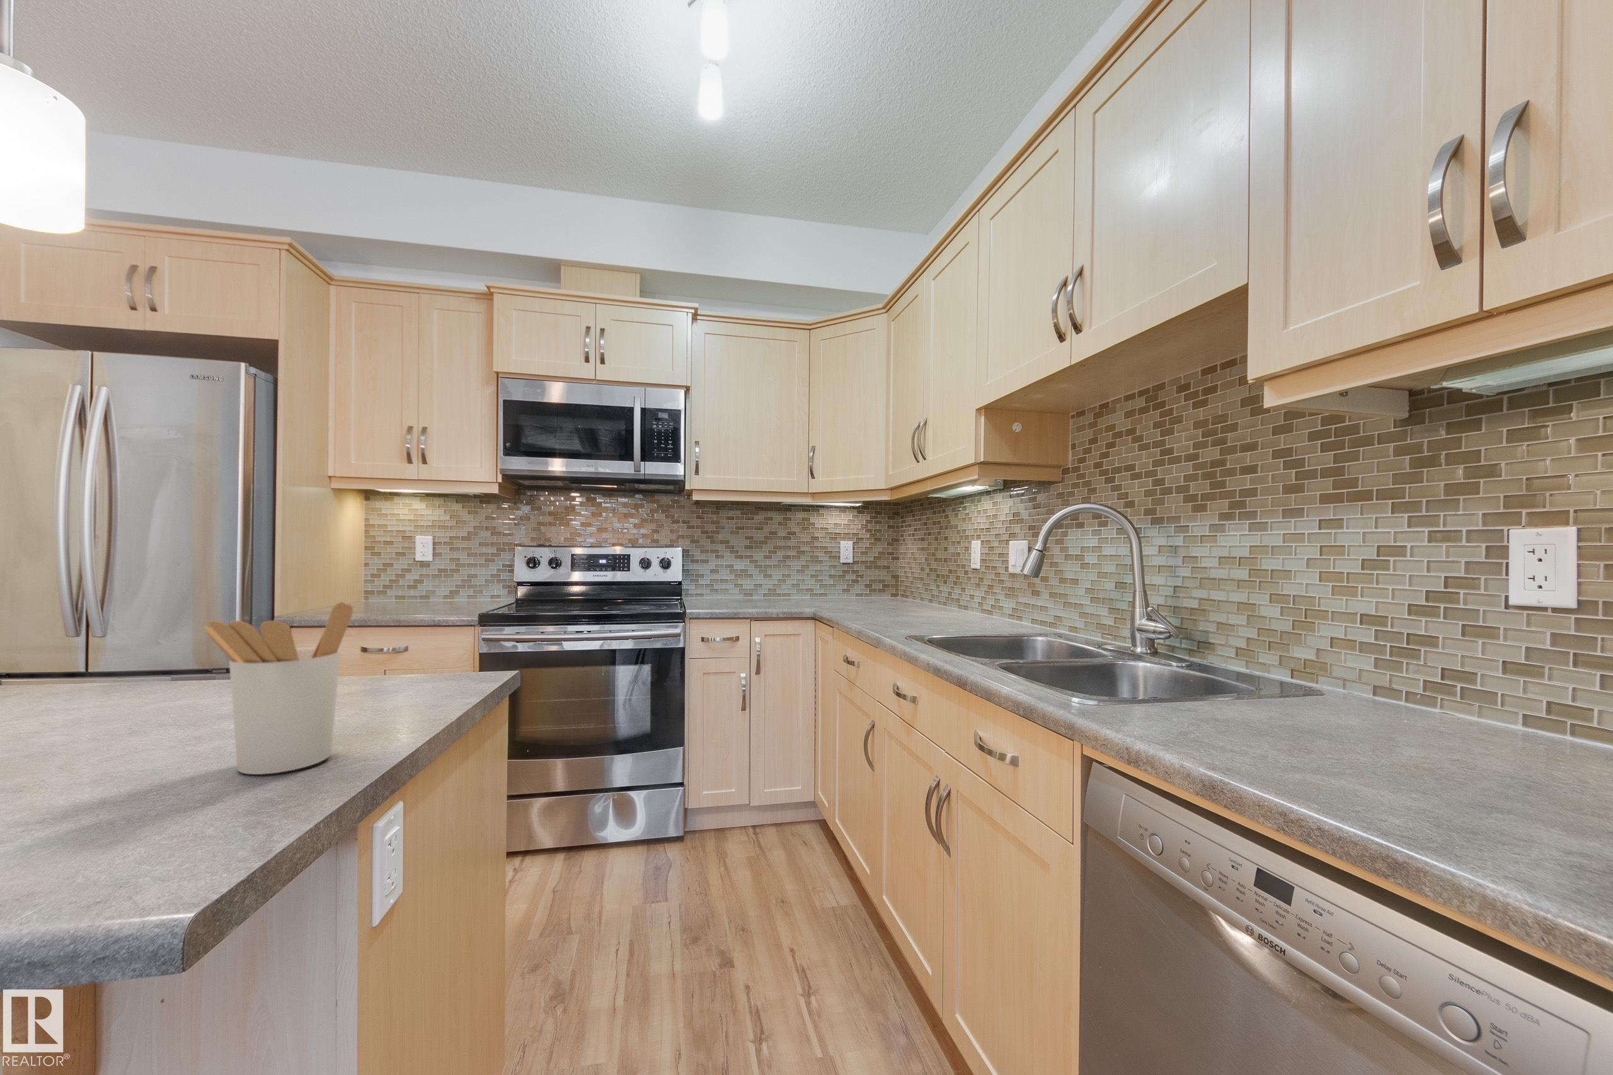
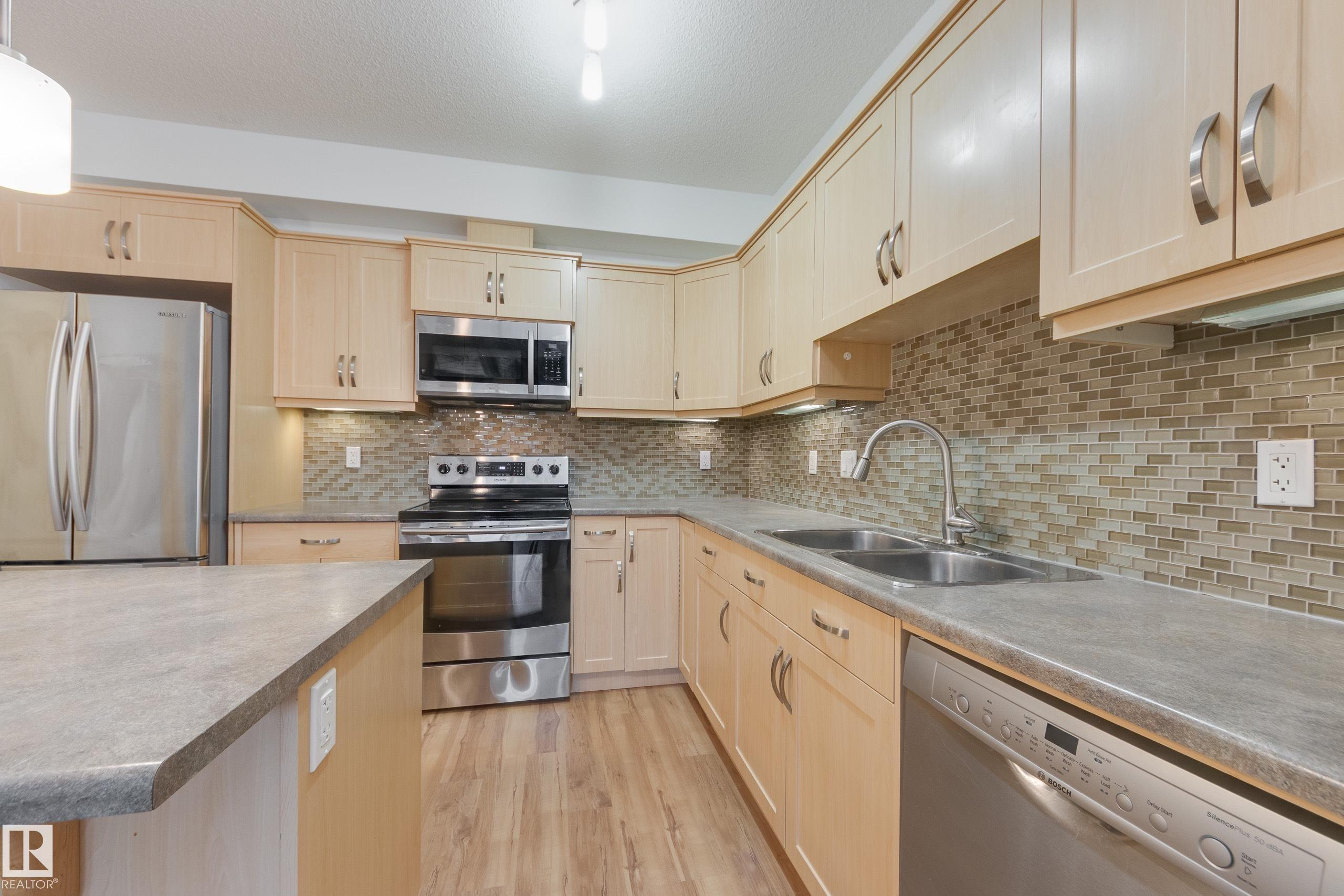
- utensil holder (276, 687)
